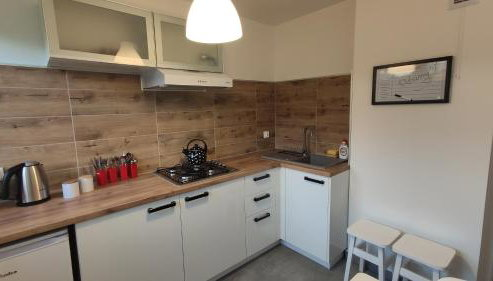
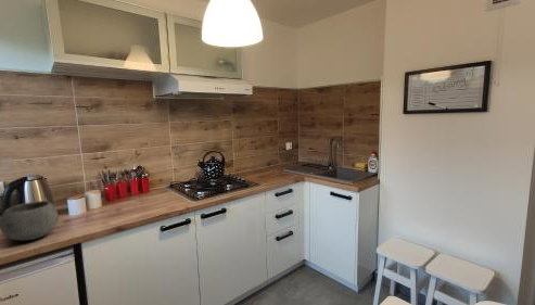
+ bowl (30, 221)
